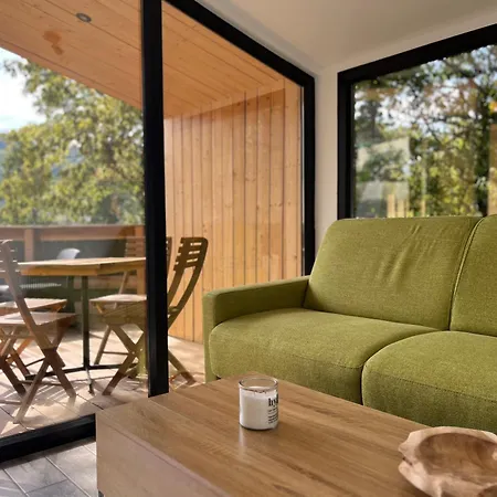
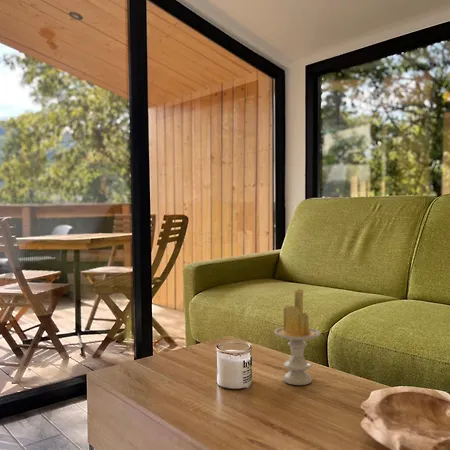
+ candle (297, 335)
